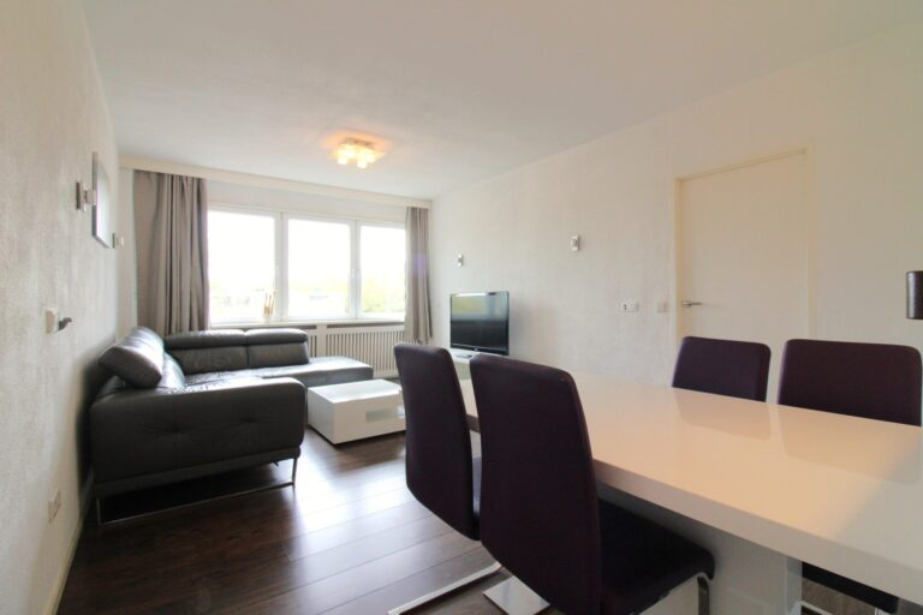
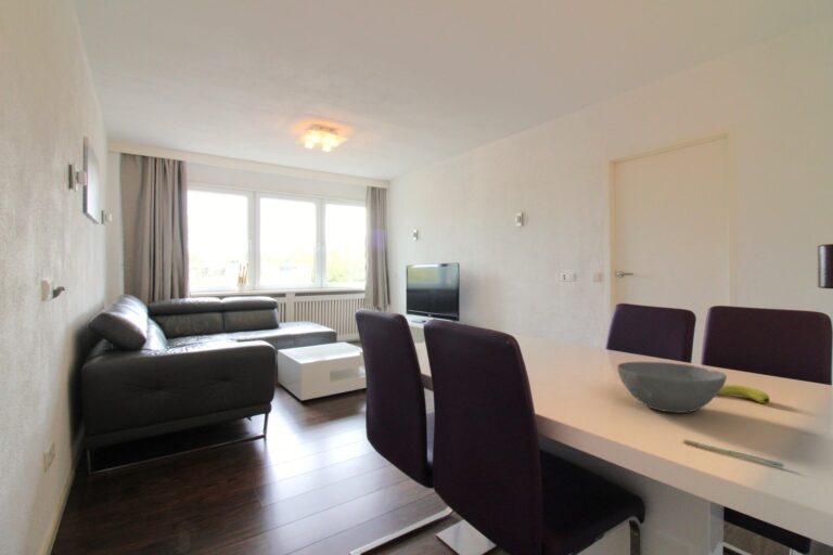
+ pen (730, 452)
+ bowl (668, 388)
+ banana (738, 391)
